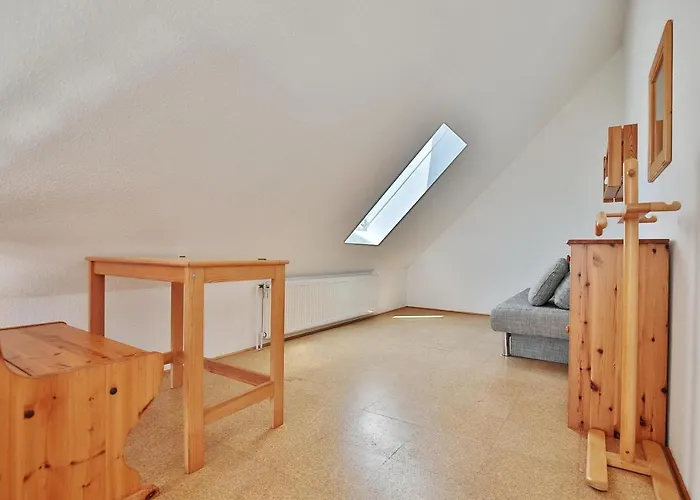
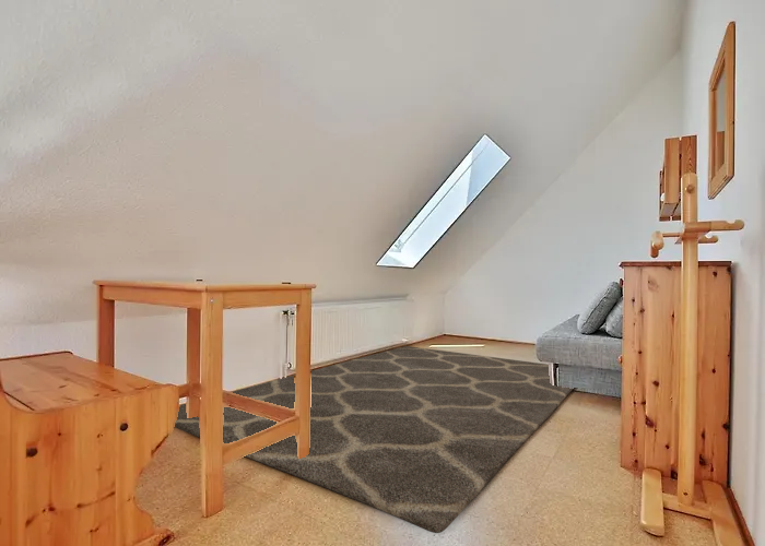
+ rug (413, 388)
